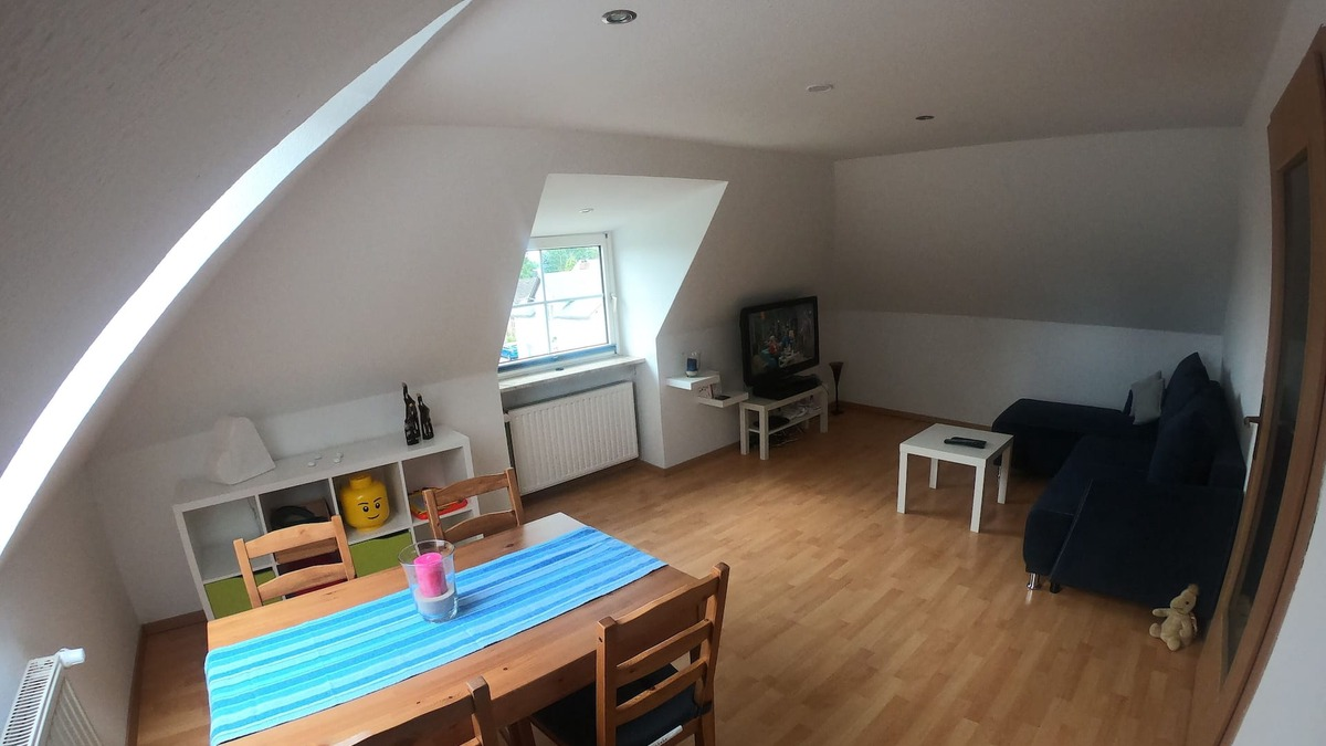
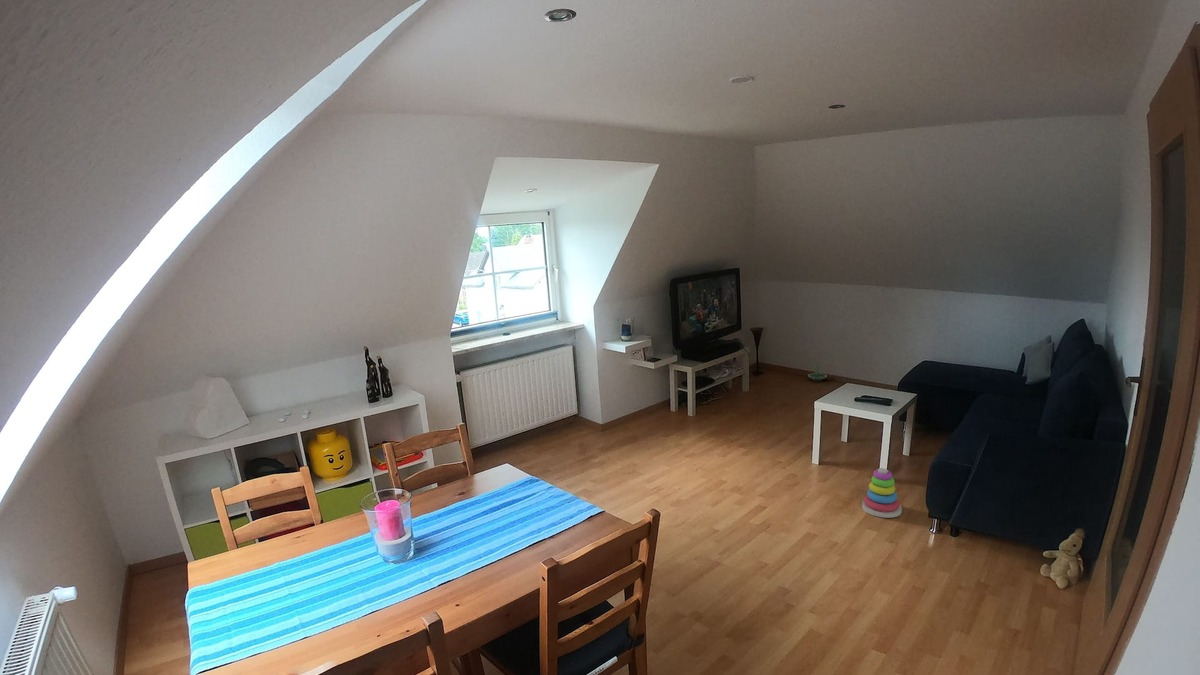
+ stacking toy (881, 489)
+ terrarium (817, 366)
